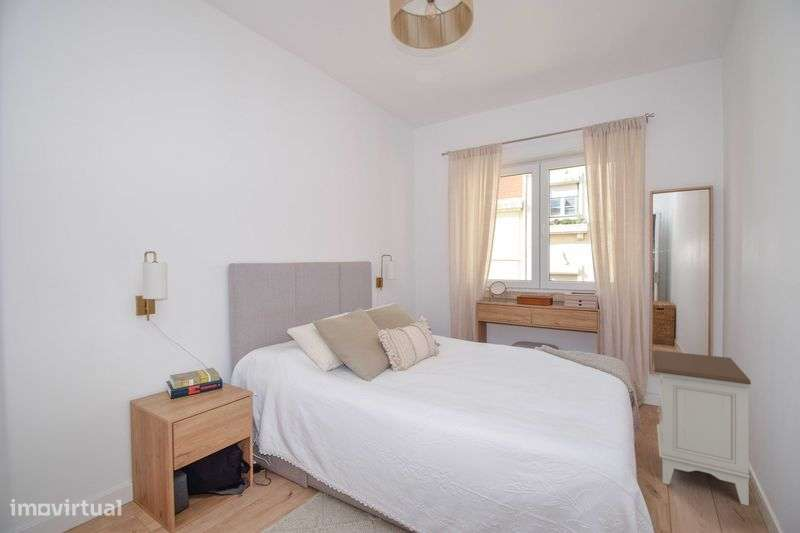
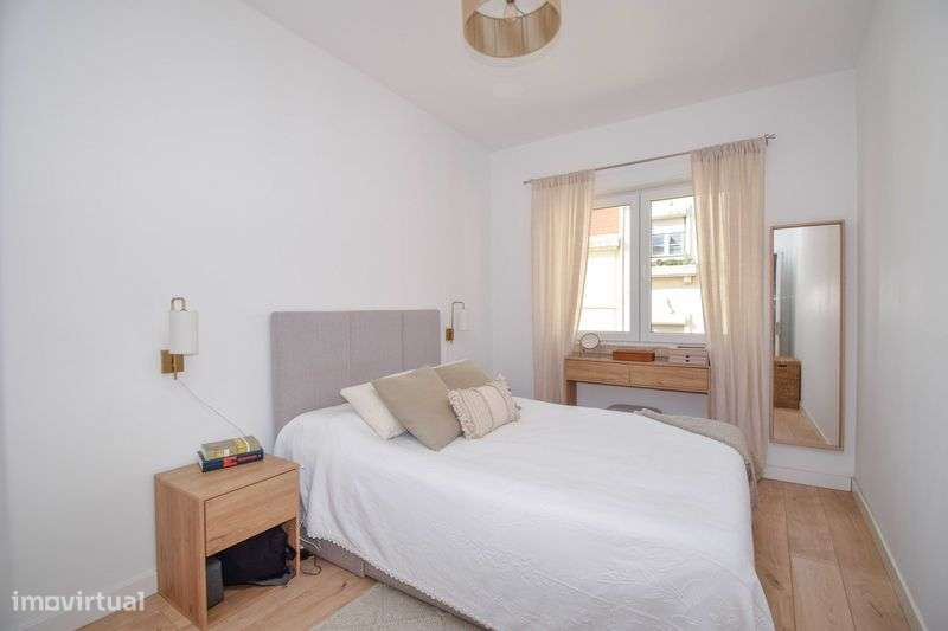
- nightstand (694, 417)
